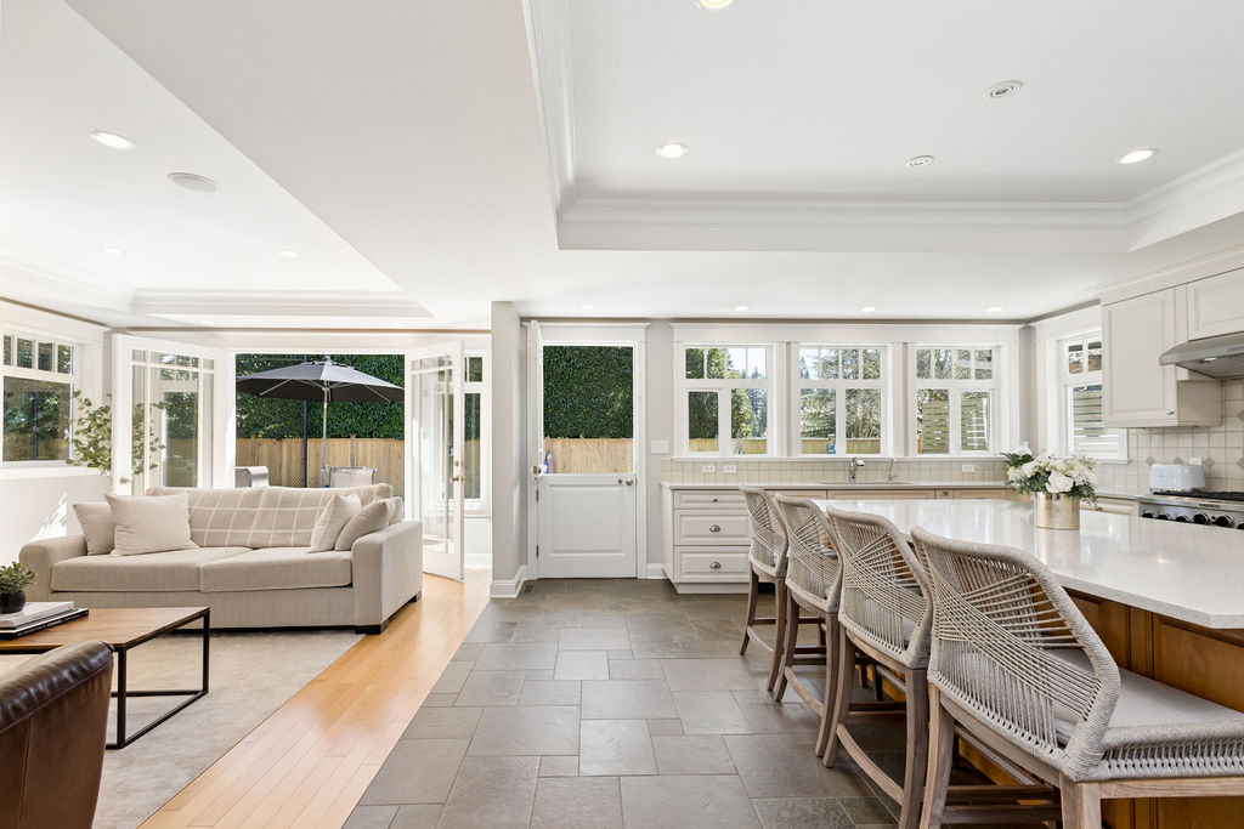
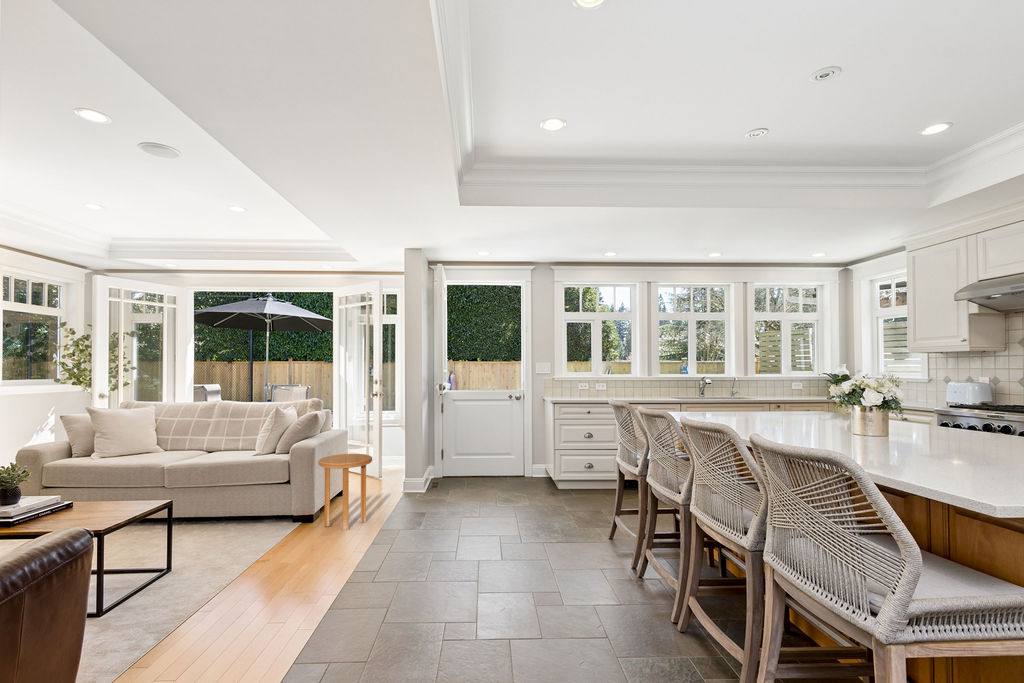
+ side table (345, 491)
